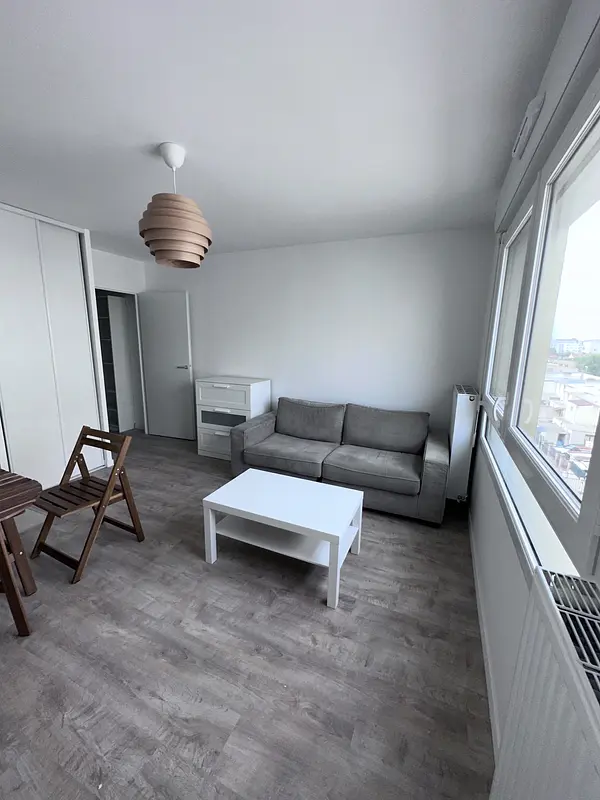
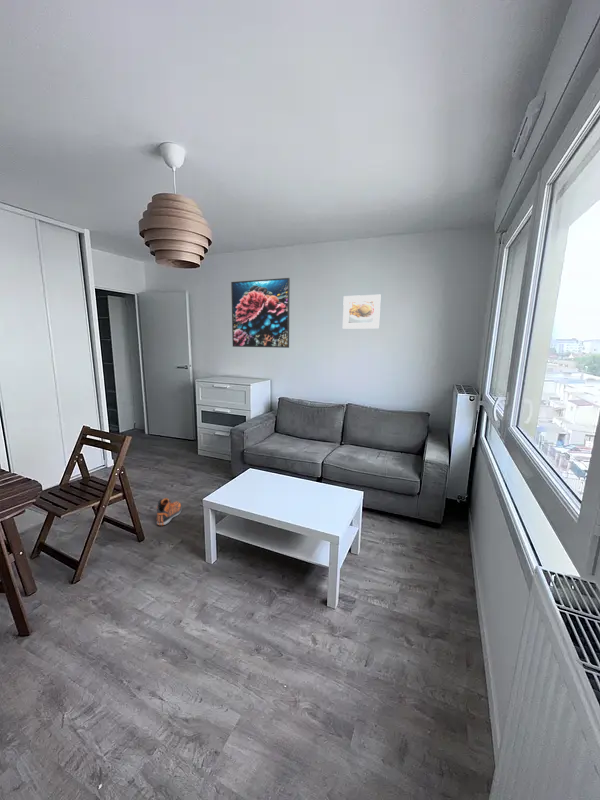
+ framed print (259, 314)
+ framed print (361, 312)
+ sneaker (169, 506)
